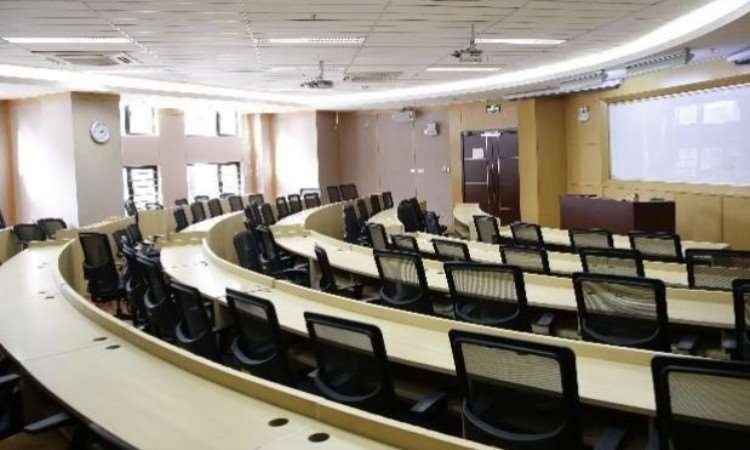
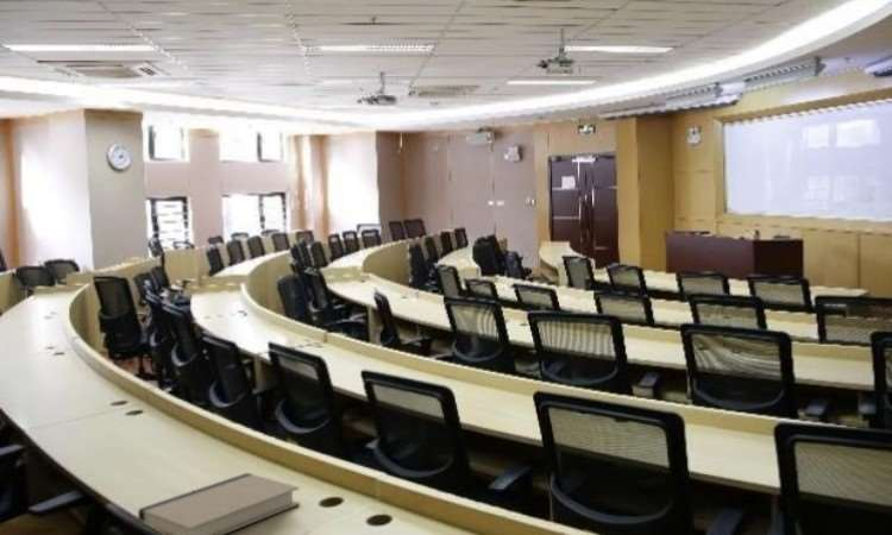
+ book (221, 505)
